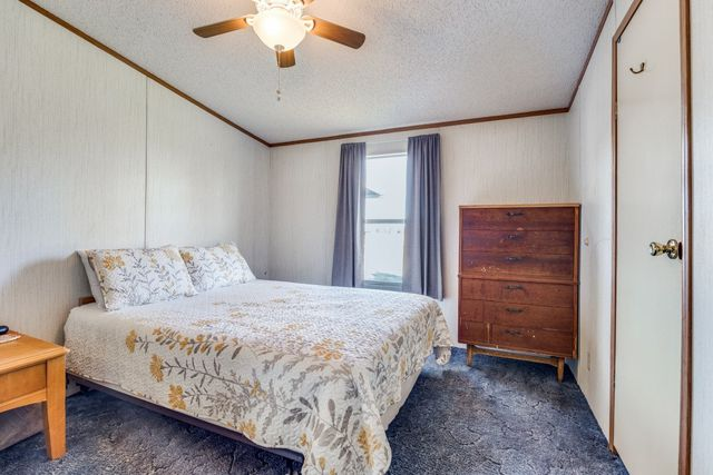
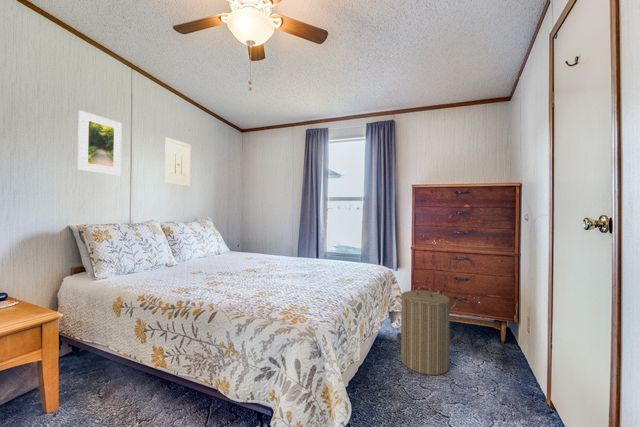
+ laundry hamper (424, 324)
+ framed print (101, 144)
+ wall art (178, 163)
